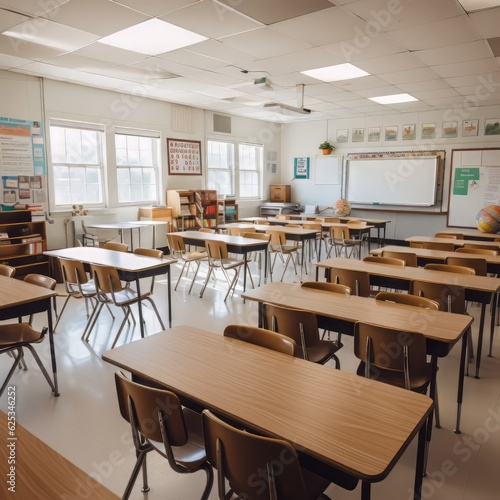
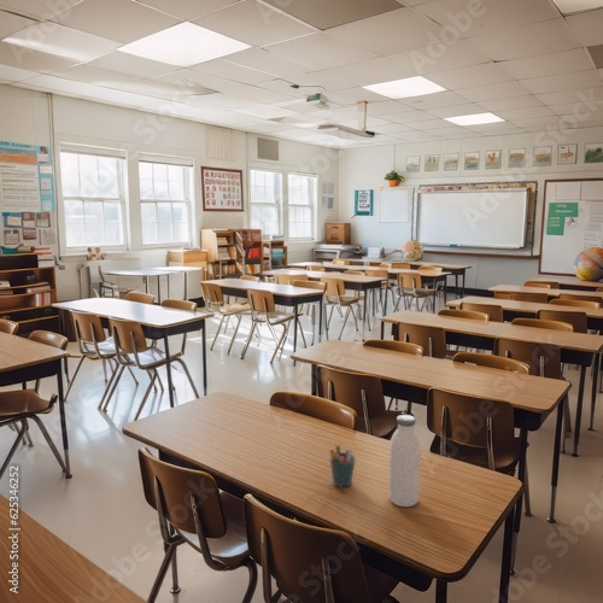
+ water bottle (404, 458)
+ pen holder (341, 463)
